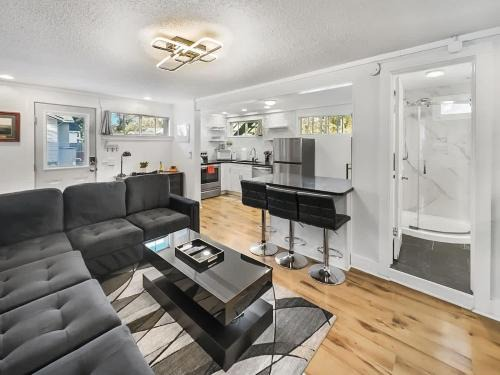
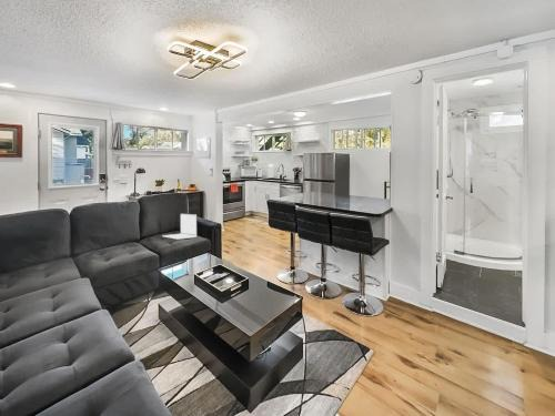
+ laptop (181, 225)
